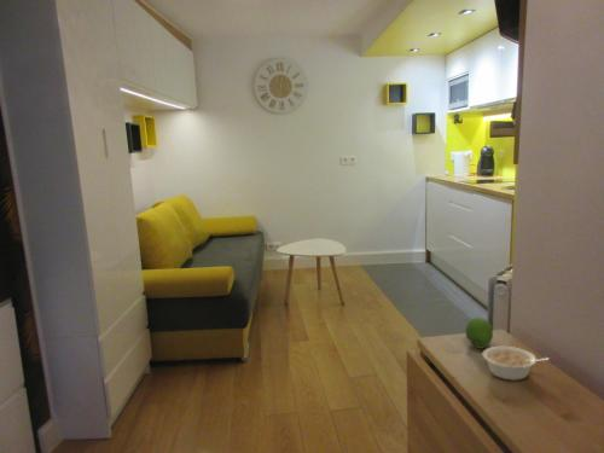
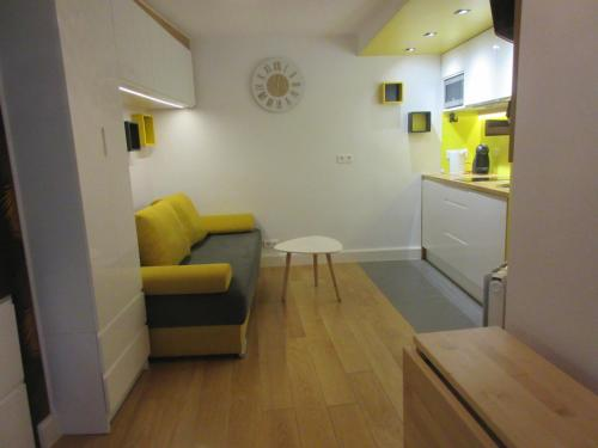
- legume (510, 362)
- fruit (480, 332)
